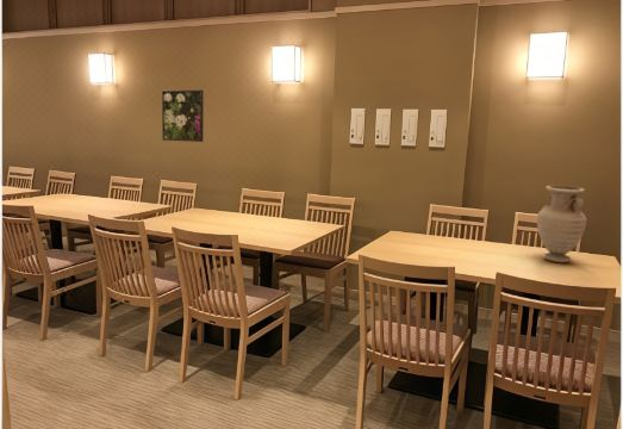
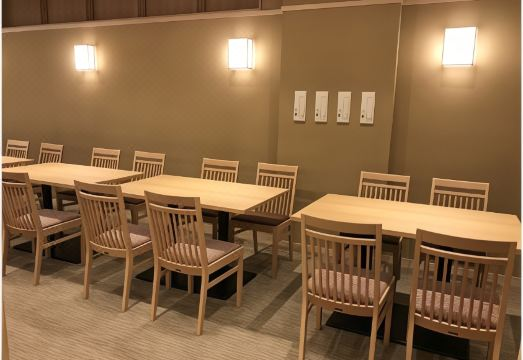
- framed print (182, 116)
- vase (560, 223)
